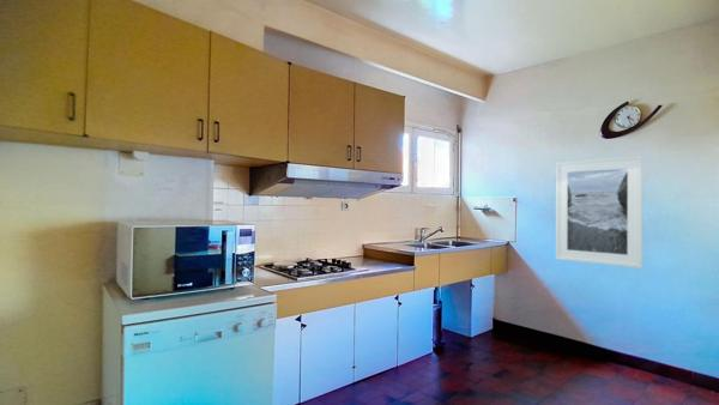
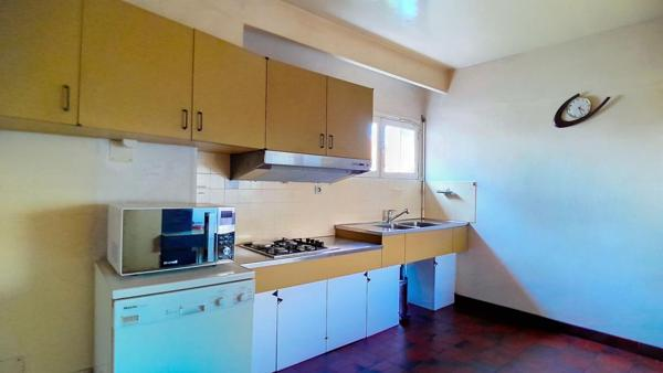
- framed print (596, 211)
